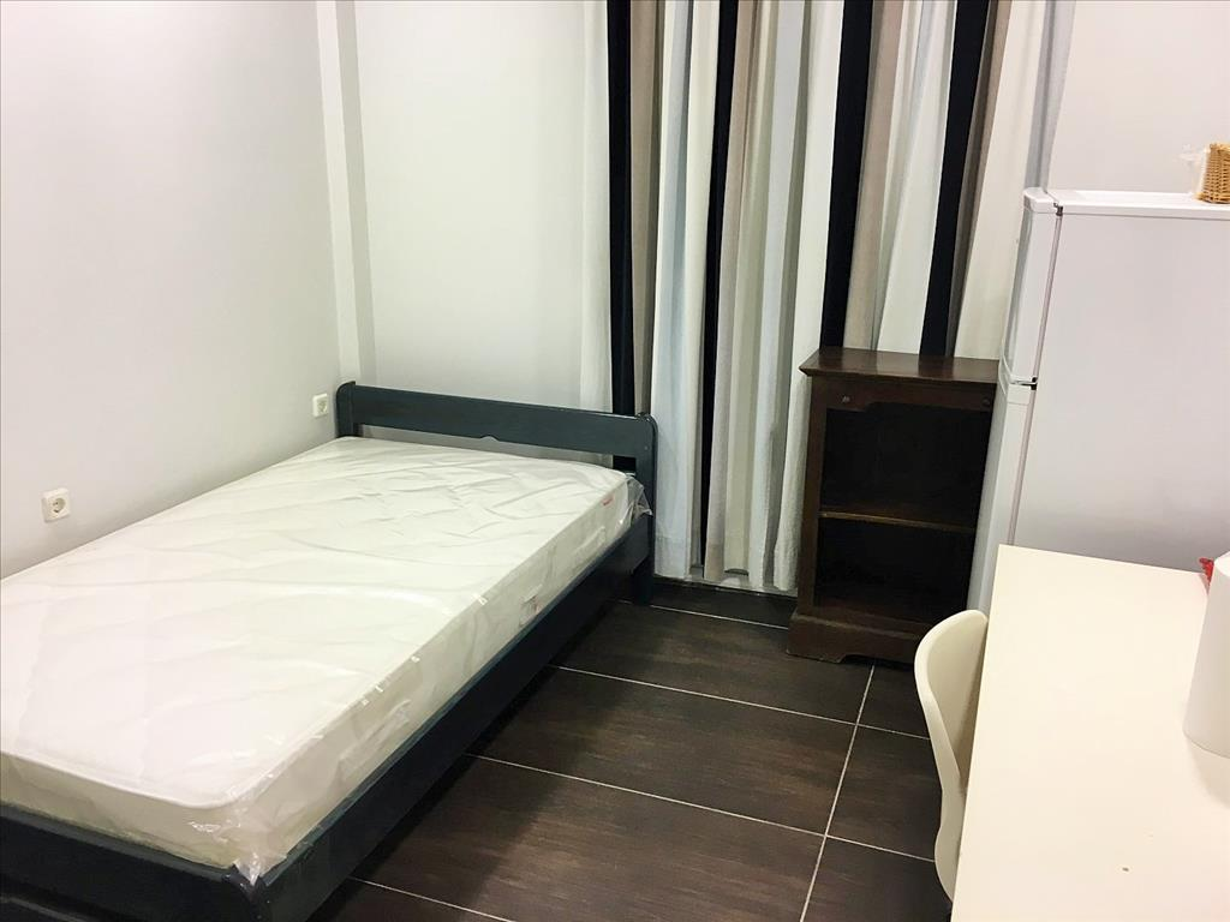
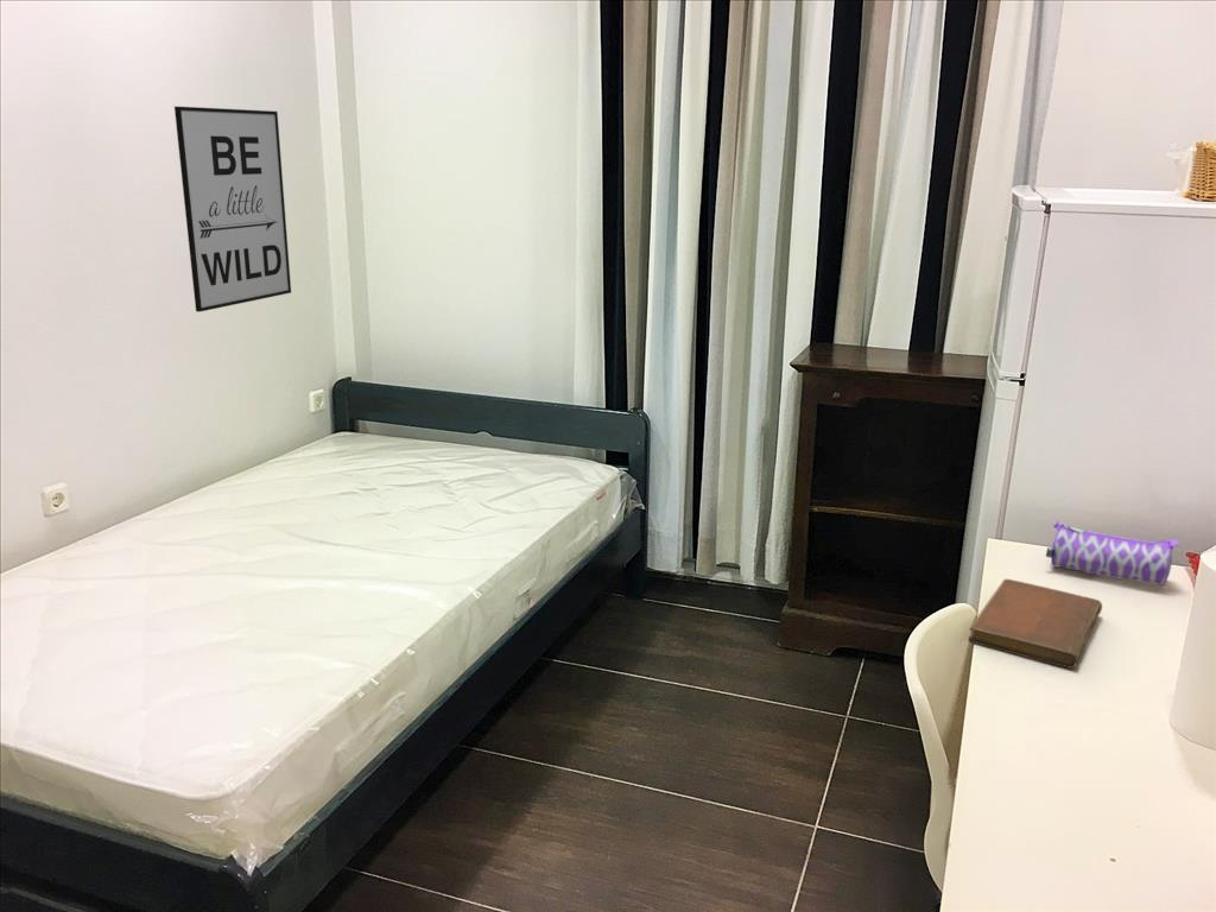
+ notebook (1037, 620)
+ pencil case (1109, 551)
+ wall art (238, 208)
